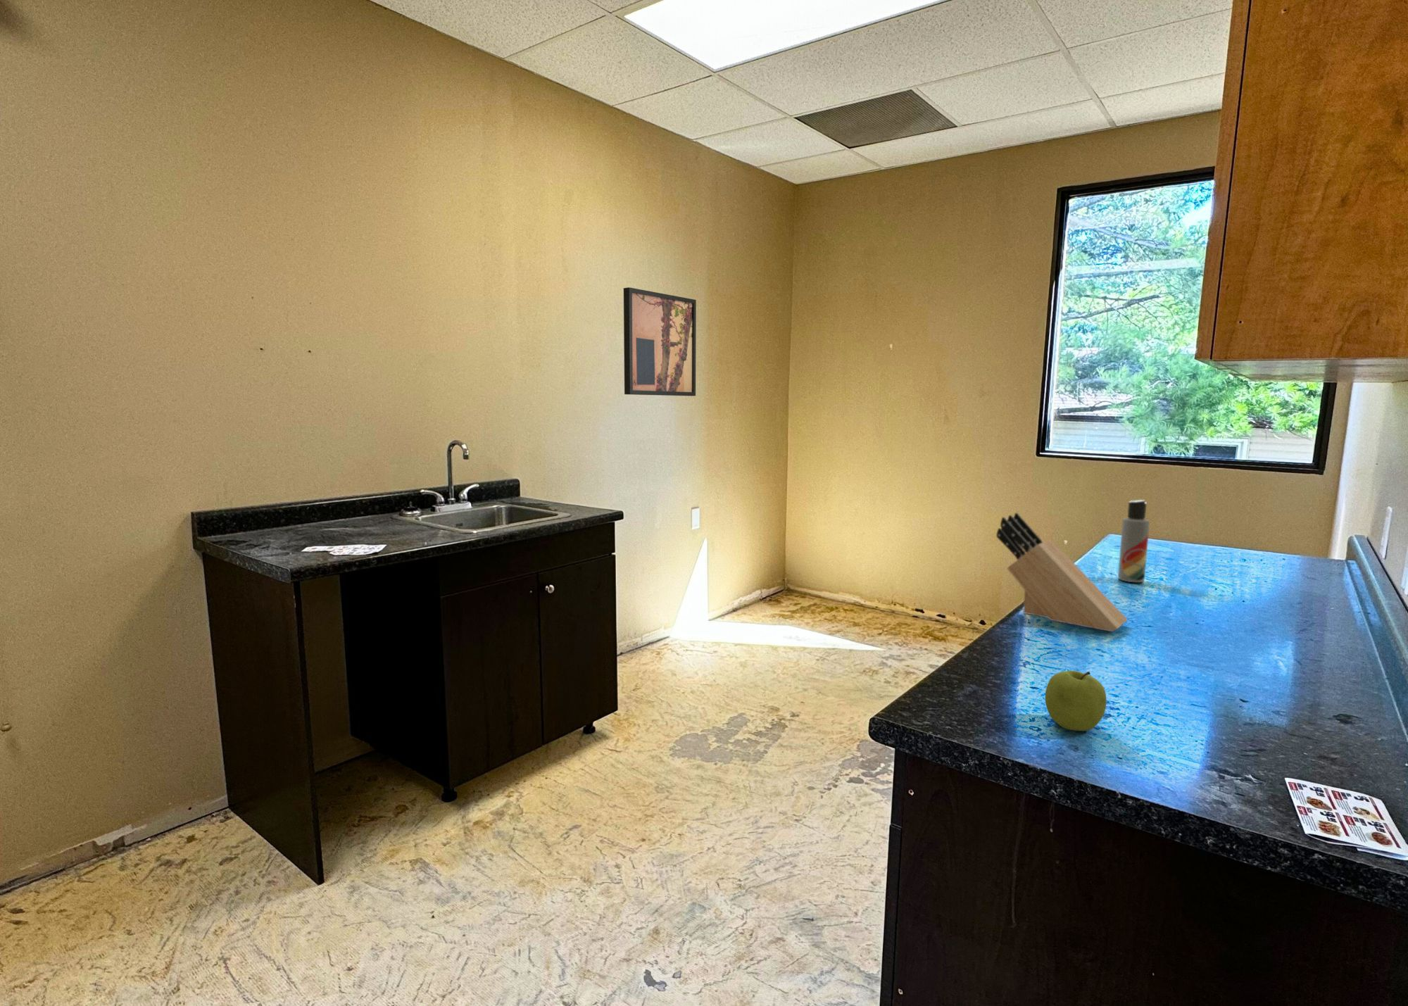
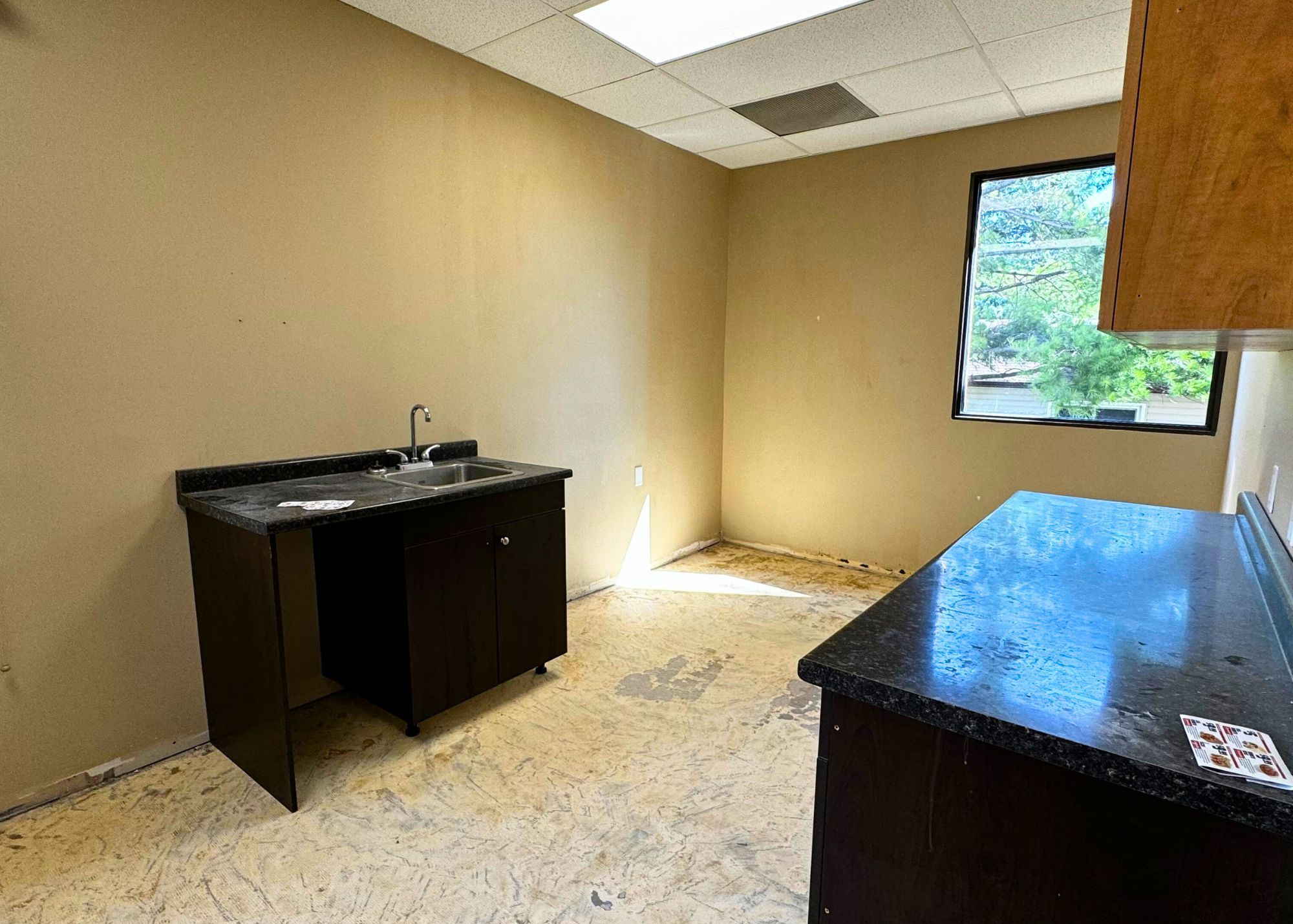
- fruit (1075, 698)
- knife block (1057, 567)
- wall art (661, 345)
- lotion bottle (1135, 540)
